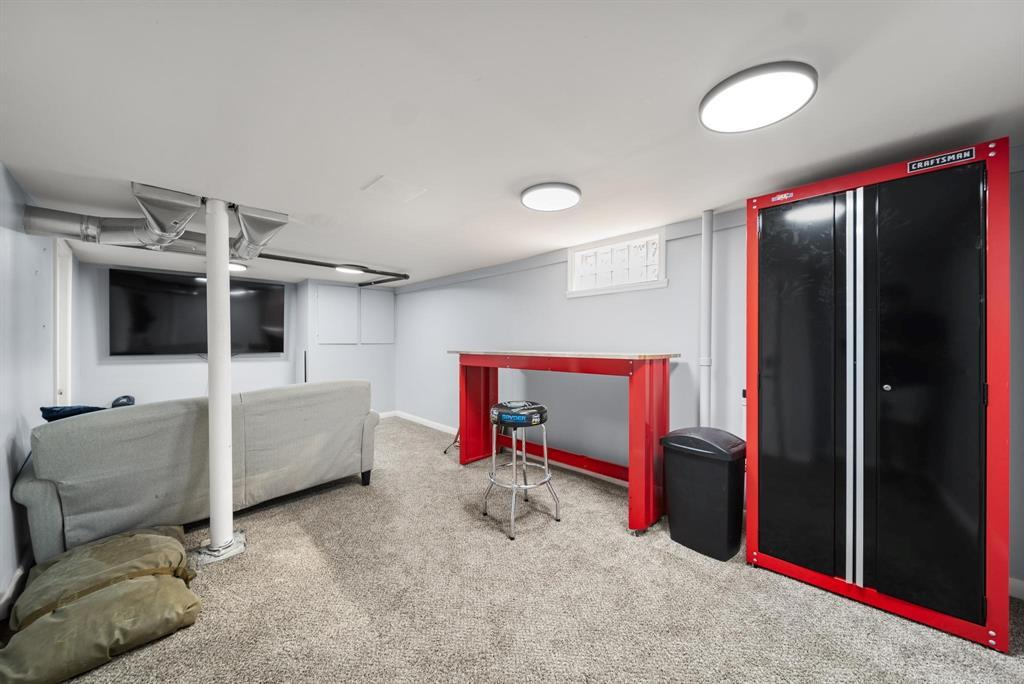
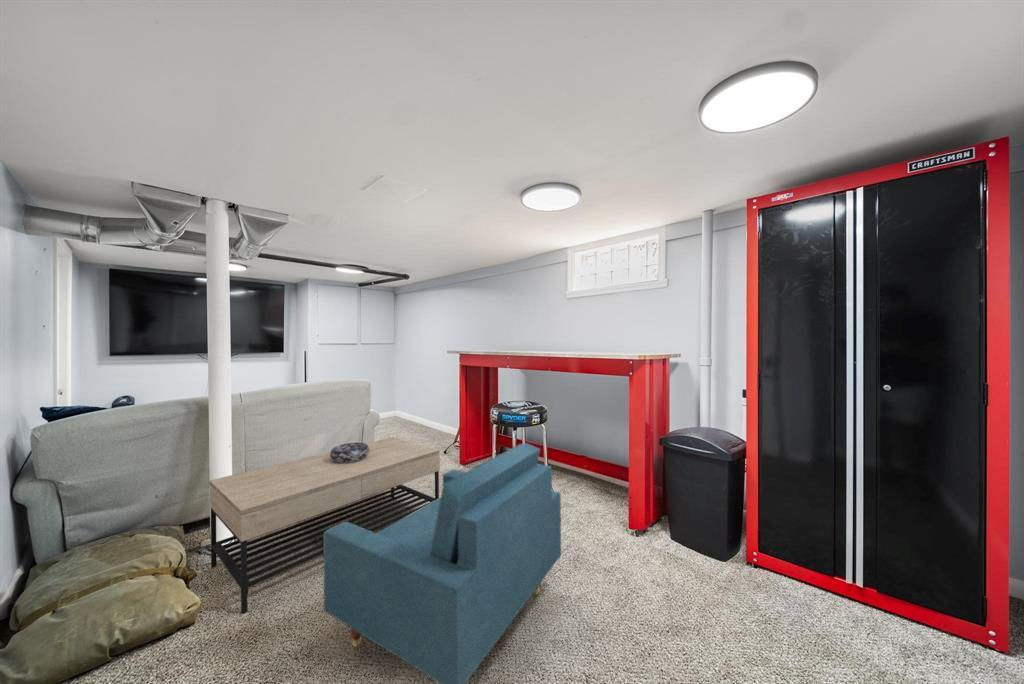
+ armchair (454, 534)
+ decorative bowl (350, 452)
+ coffee table (338, 501)
